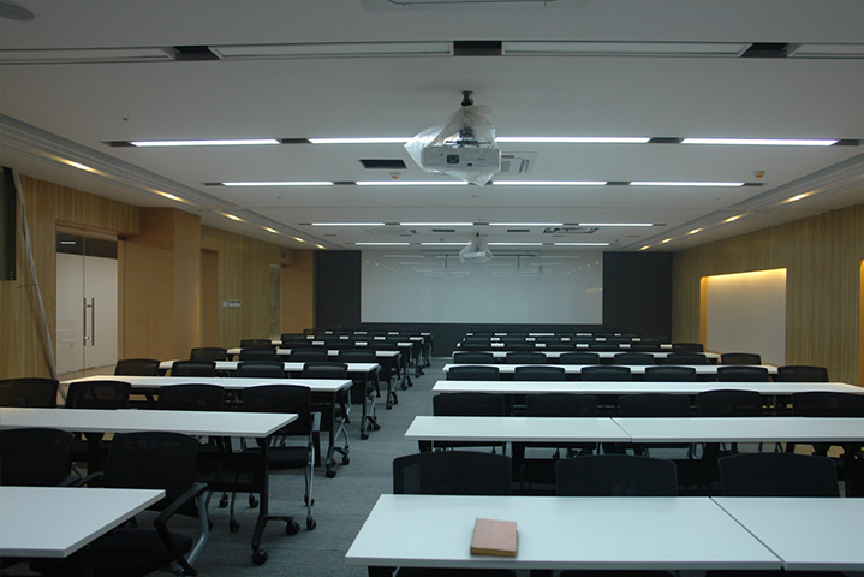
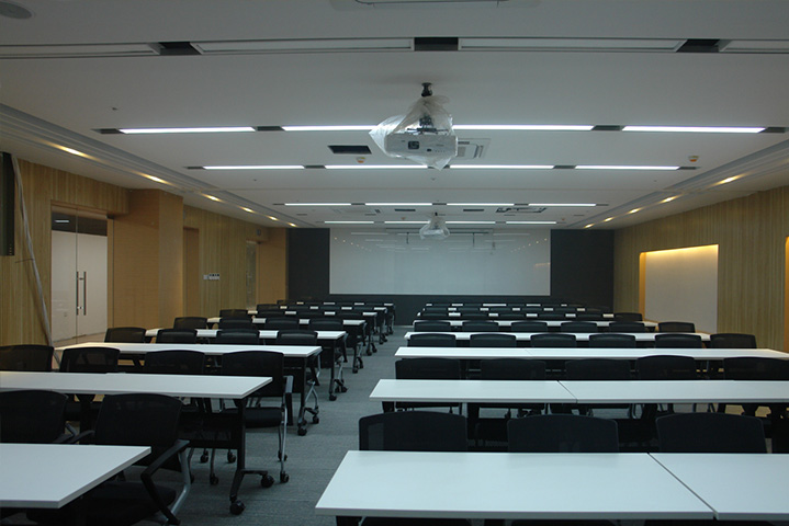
- notebook (494, 536)
